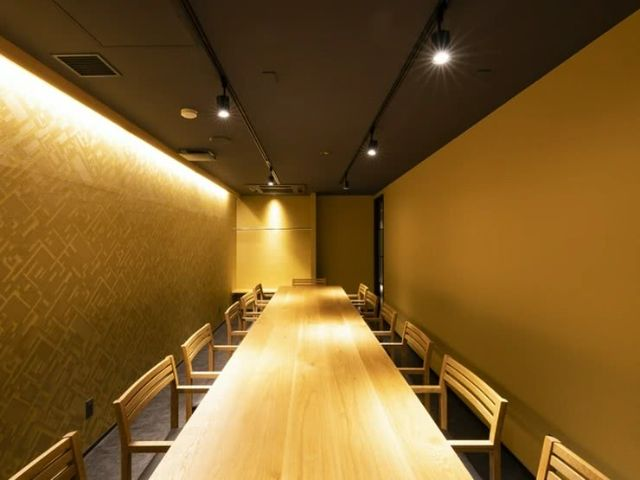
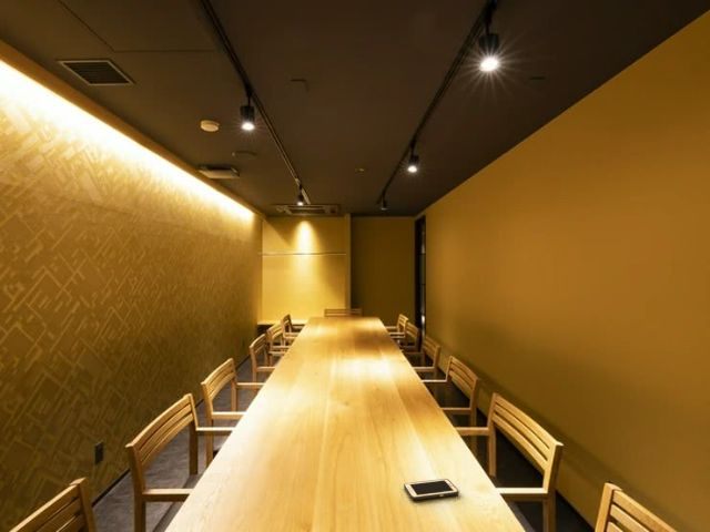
+ cell phone (430, 489)
